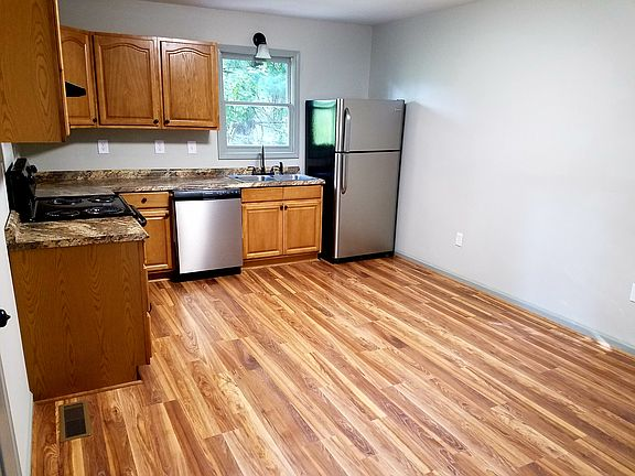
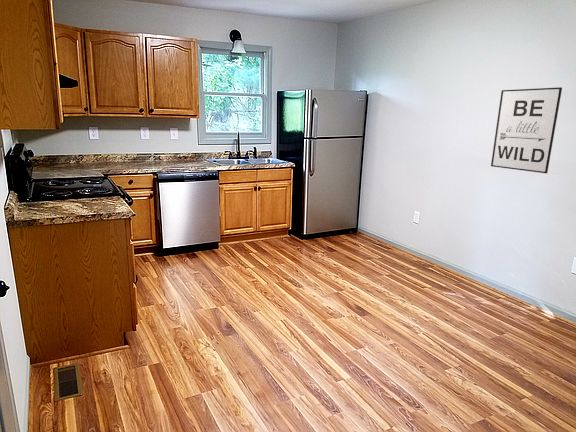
+ wall art (523, 130)
